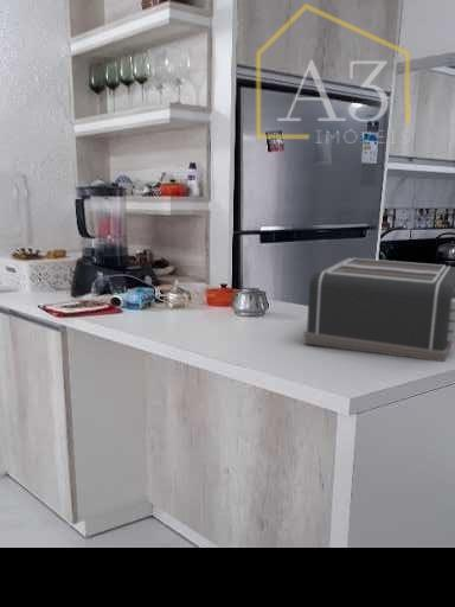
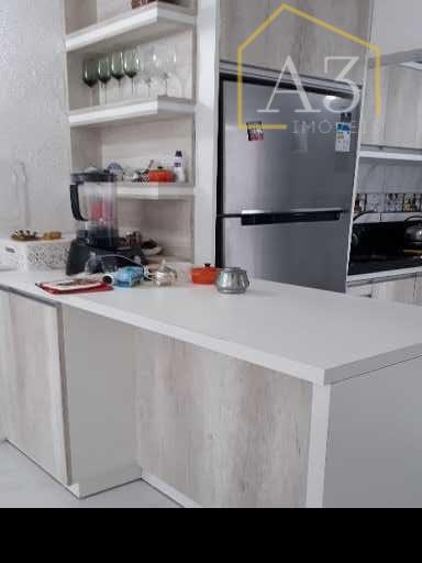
- toaster (396, 304)
